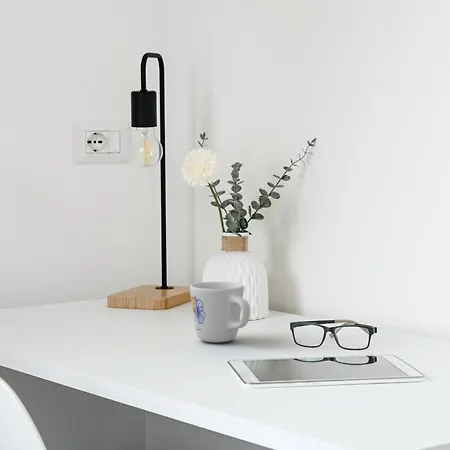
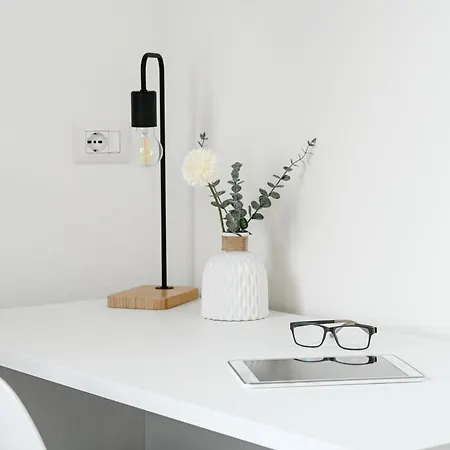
- mug (223, 314)
